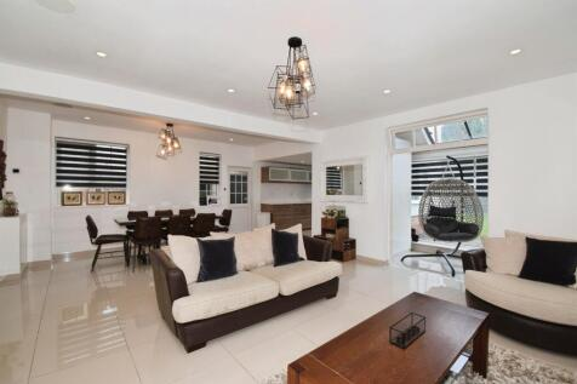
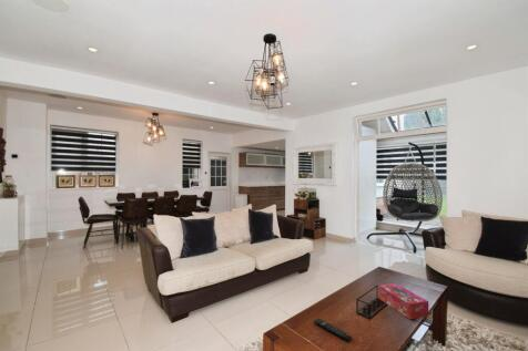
+ remote control (332, 329)
+ tissue box (402, 299)
